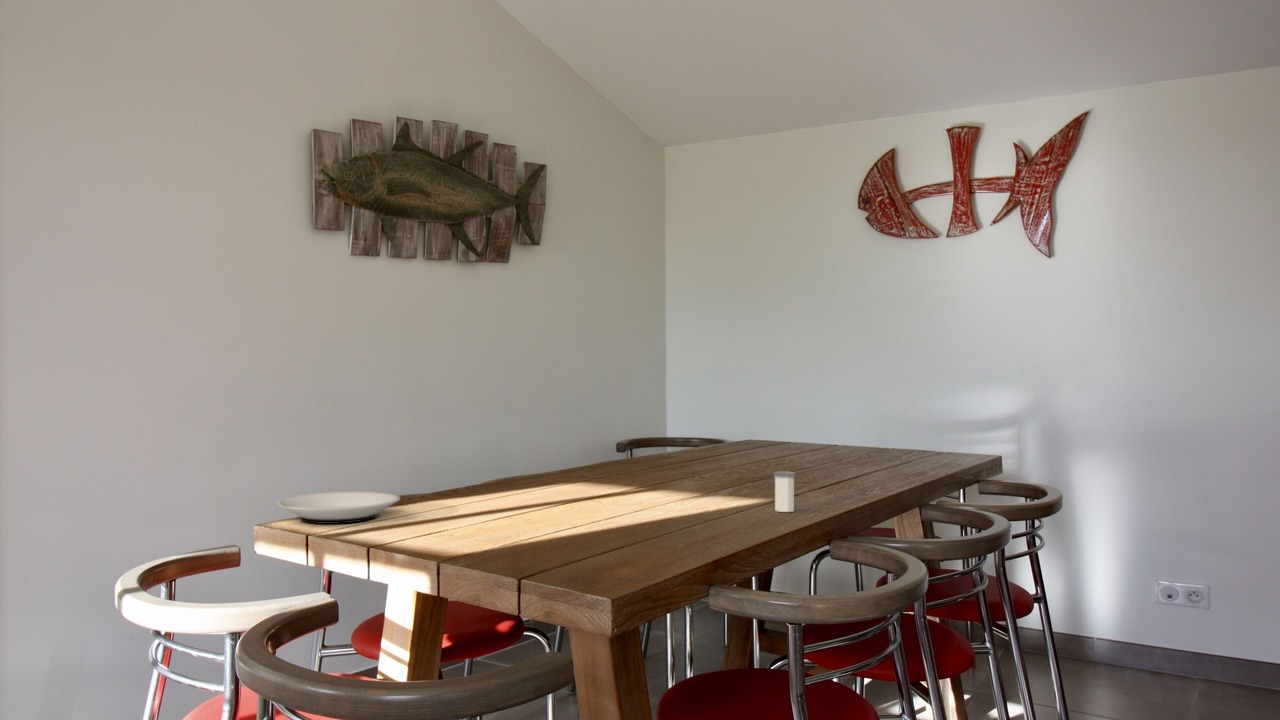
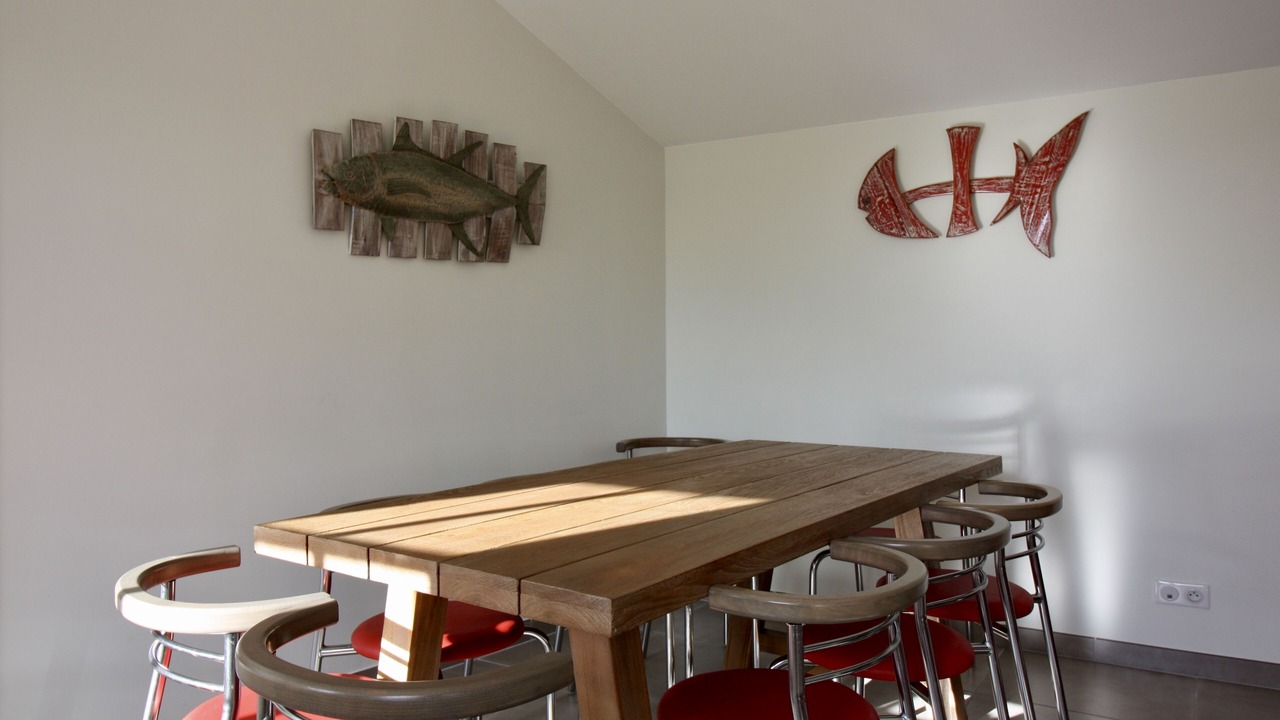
- plate (339, 508)
- salt shaker (784, 491)
